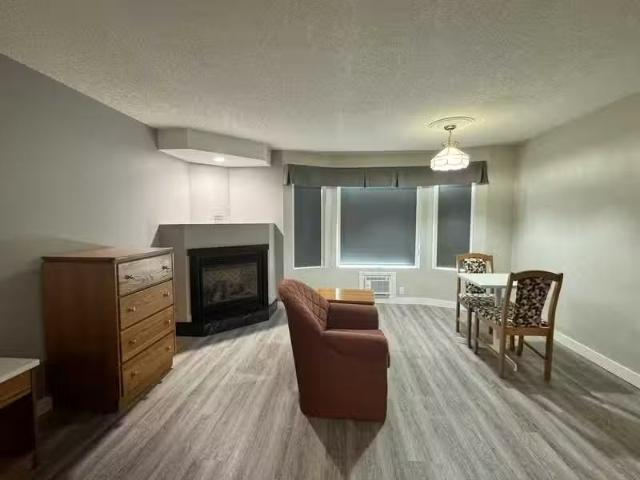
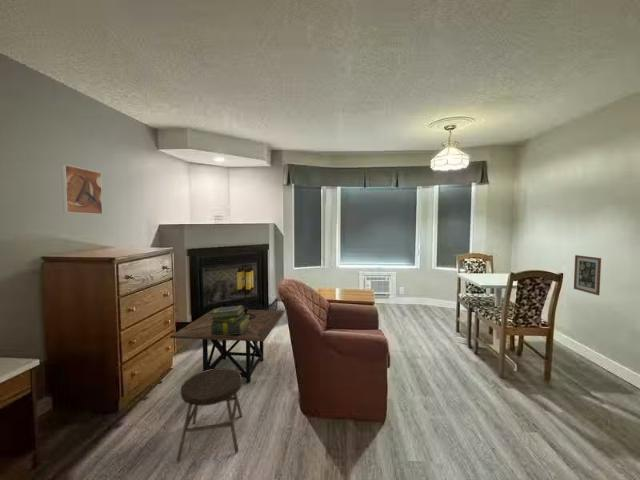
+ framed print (83, 191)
+ stool (212, 404)
+ side table (235, 345)
+ stack of books (229, 319)
+ table lamp (245, 290)
+ wall art (586, 274)
